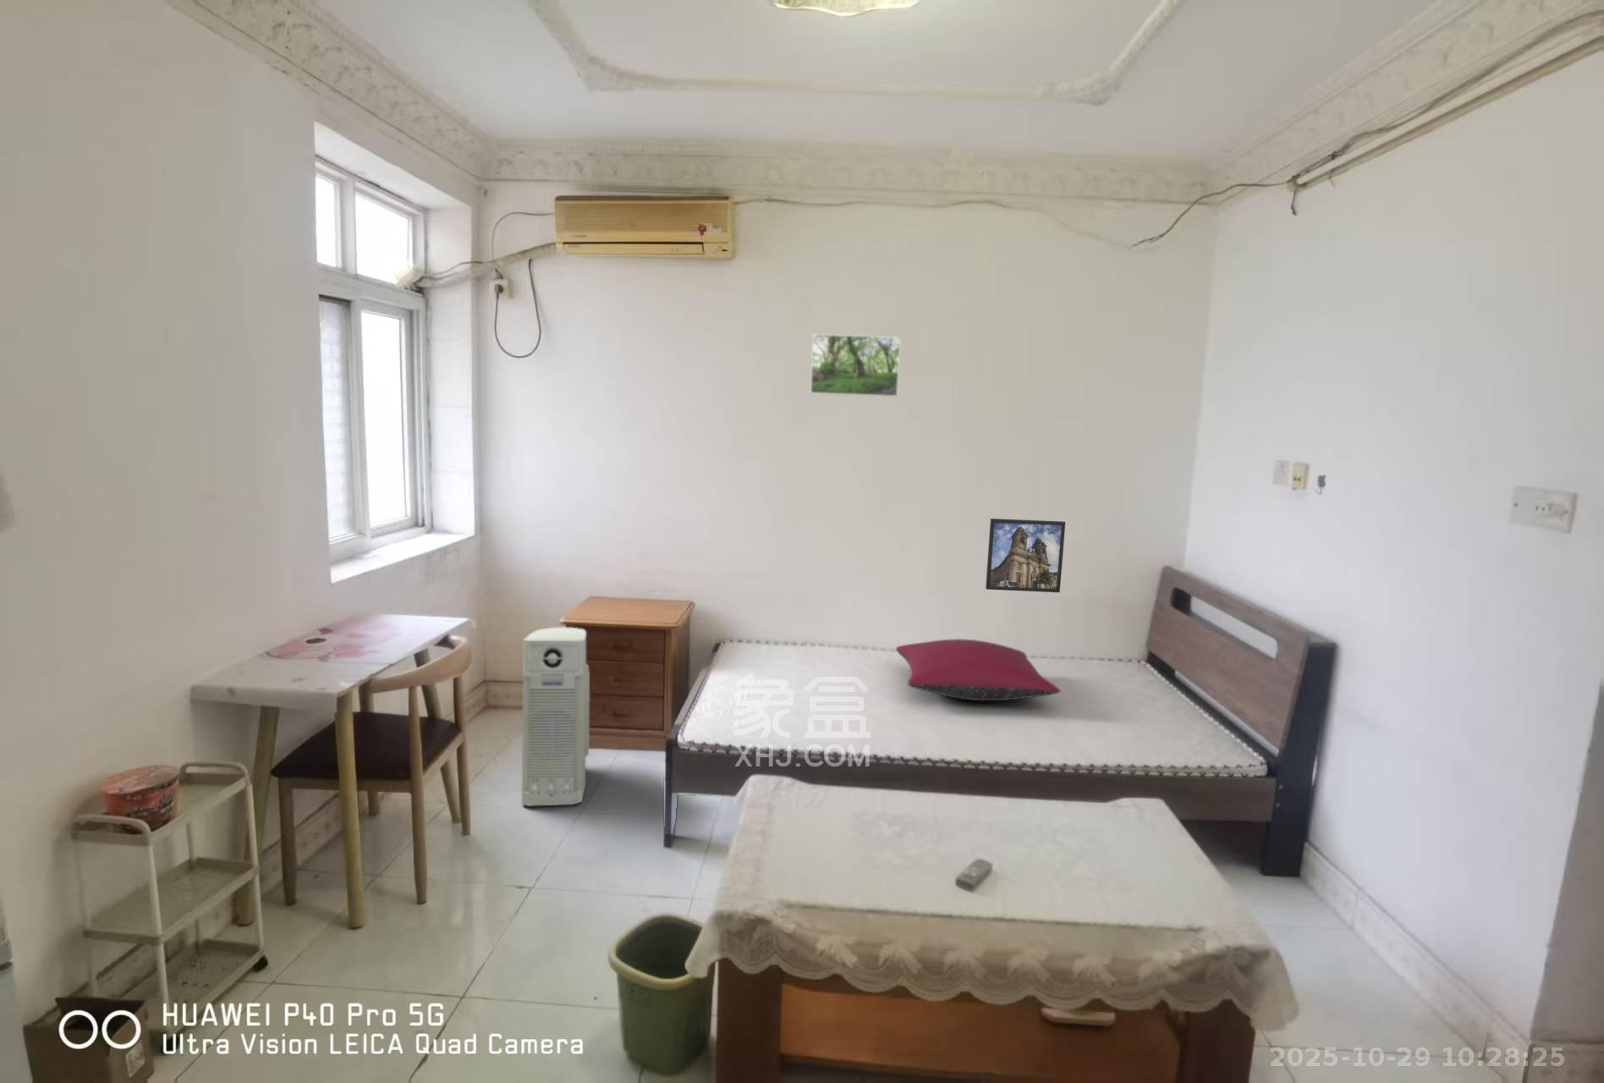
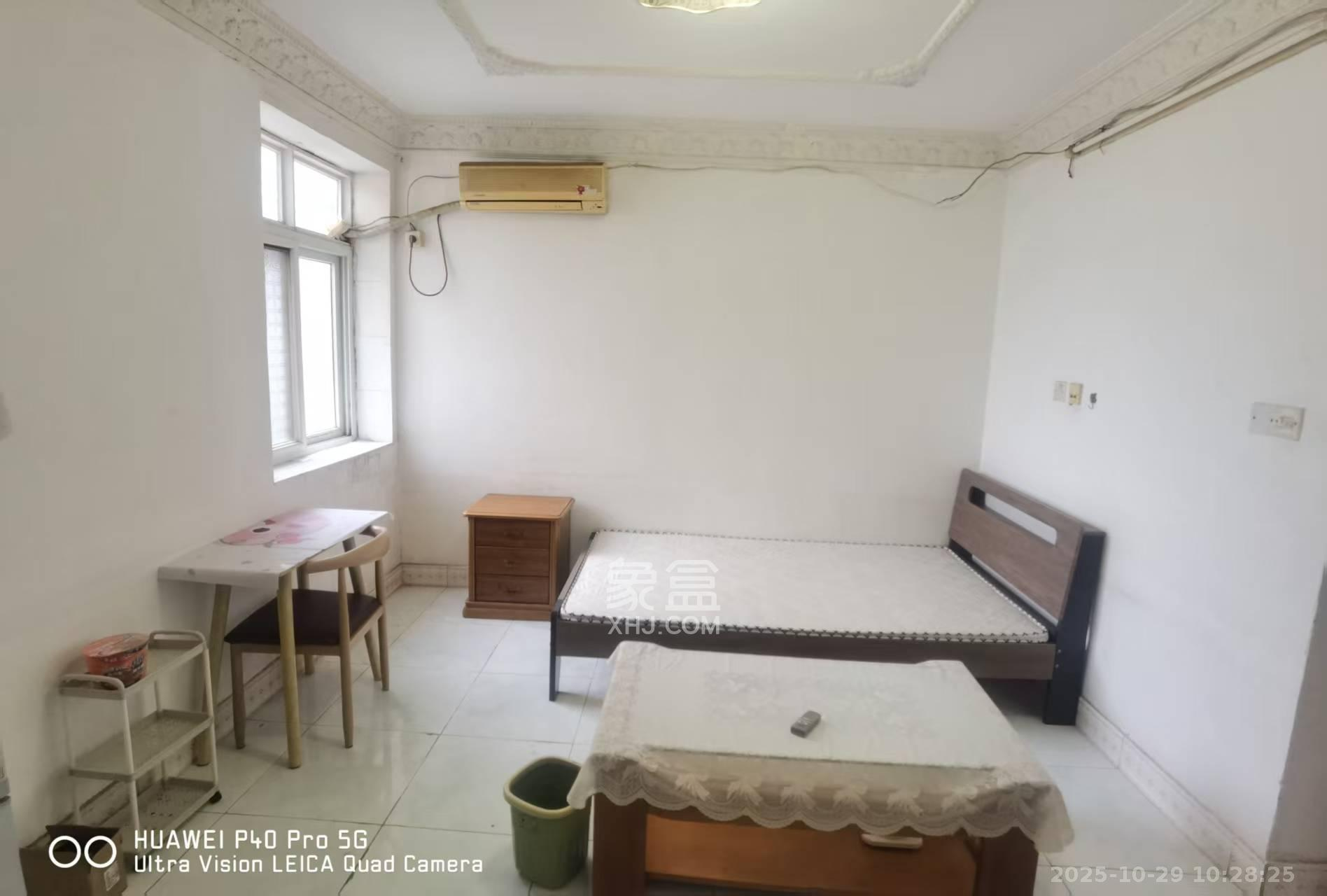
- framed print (1025, 555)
- pillow (971, 667)
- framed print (855, 365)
- air purifier (557, 710)
